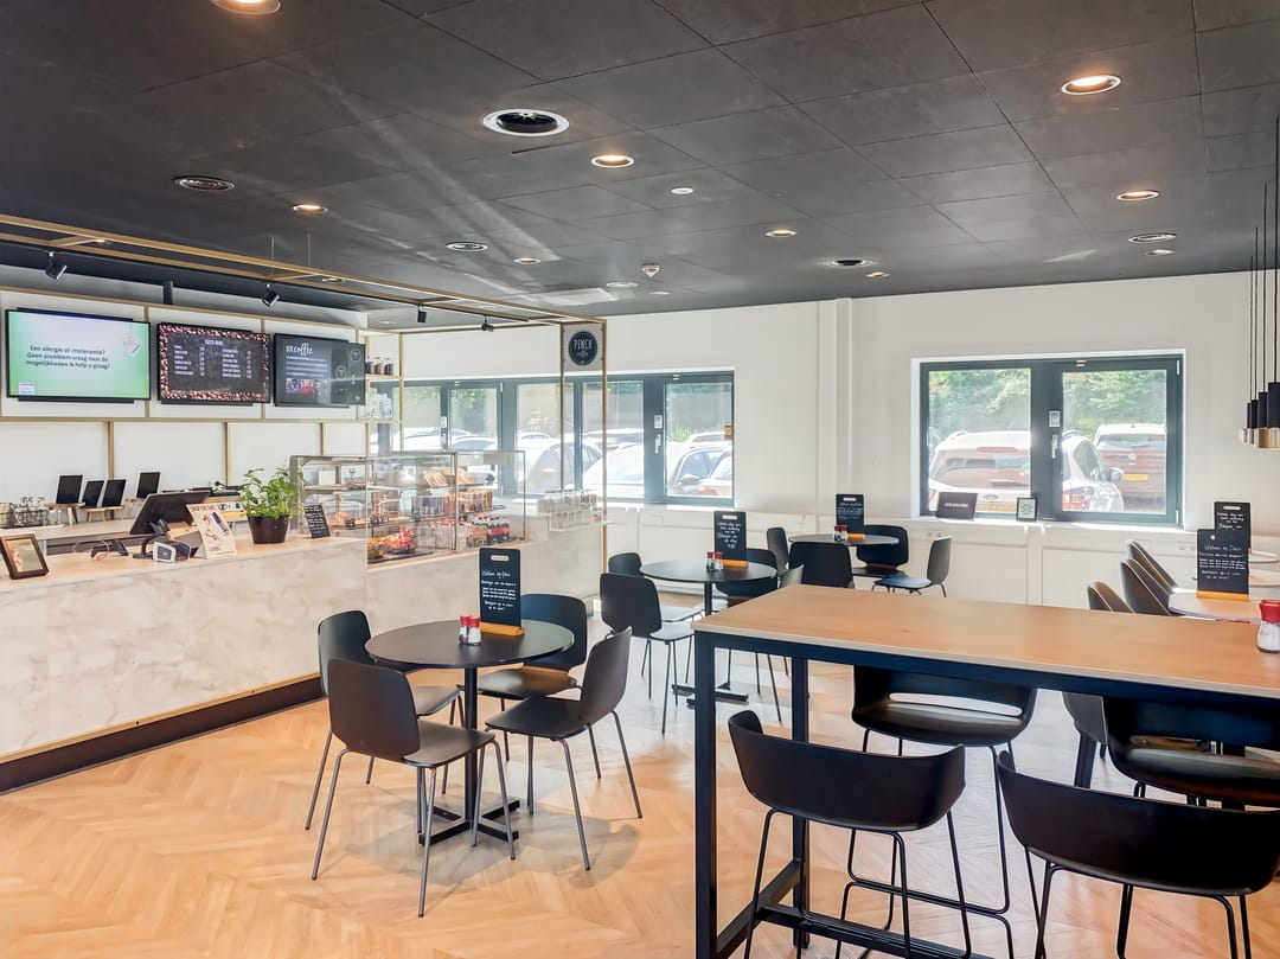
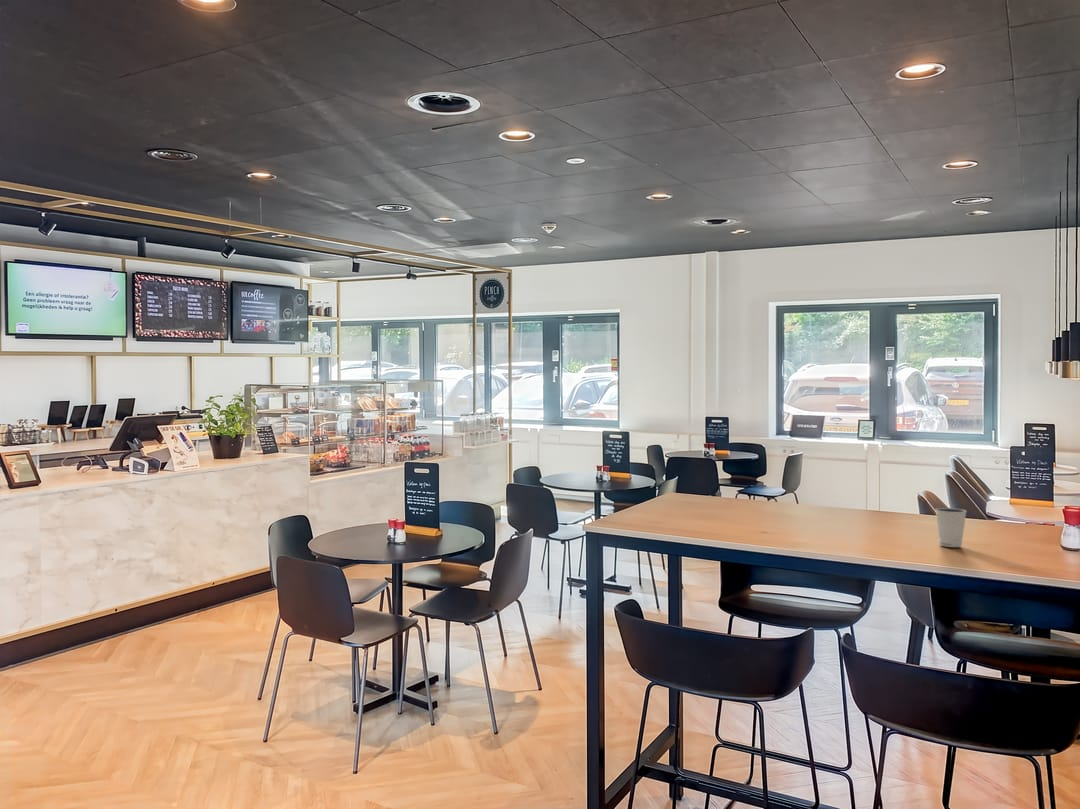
+ dixie cup (950, 527)
